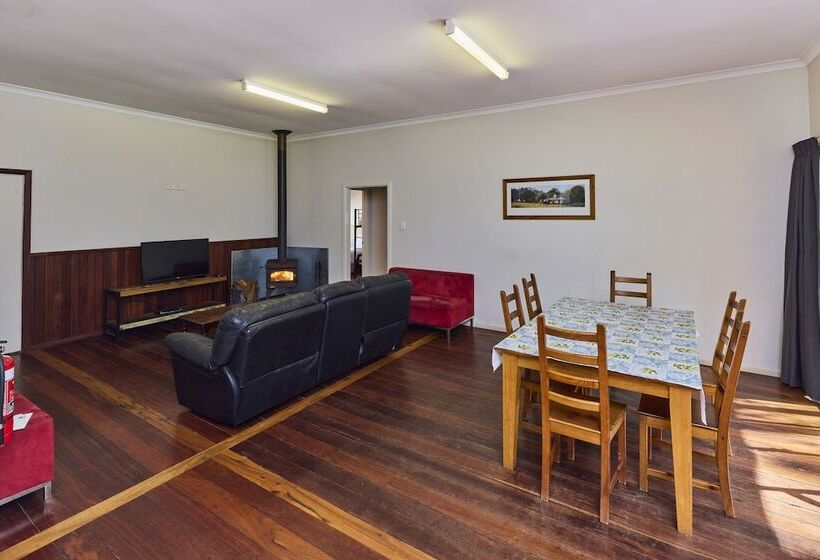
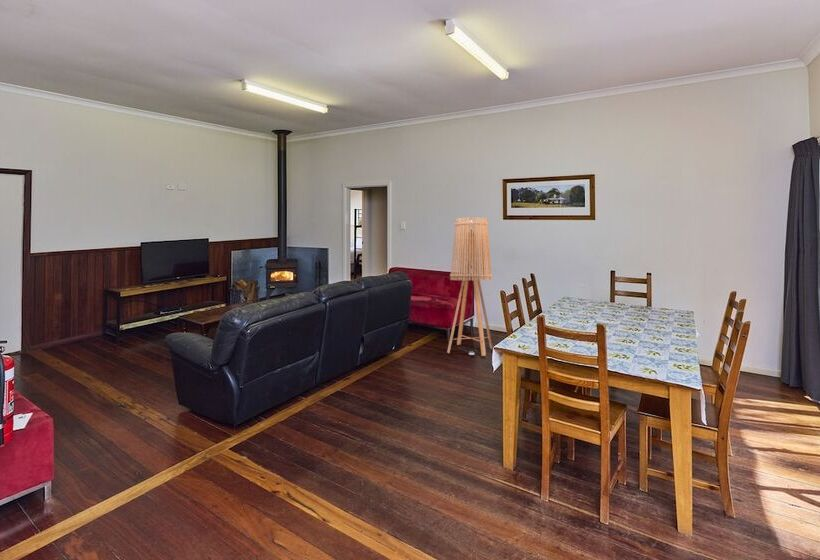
+ floor lamp (473, 285)
